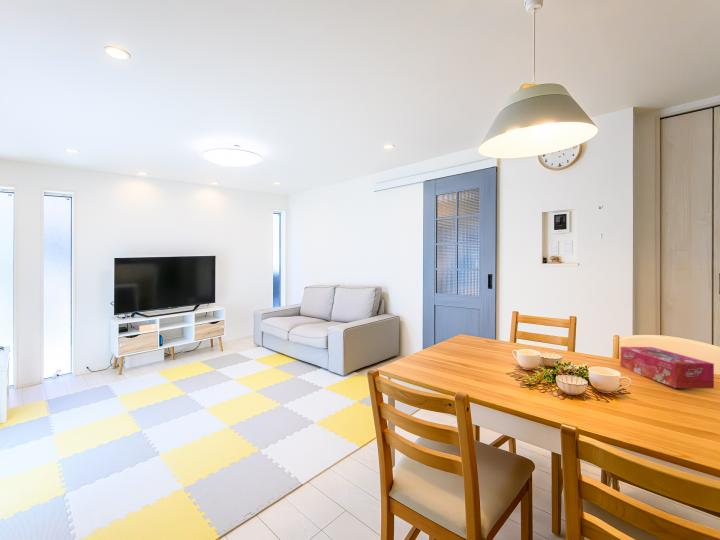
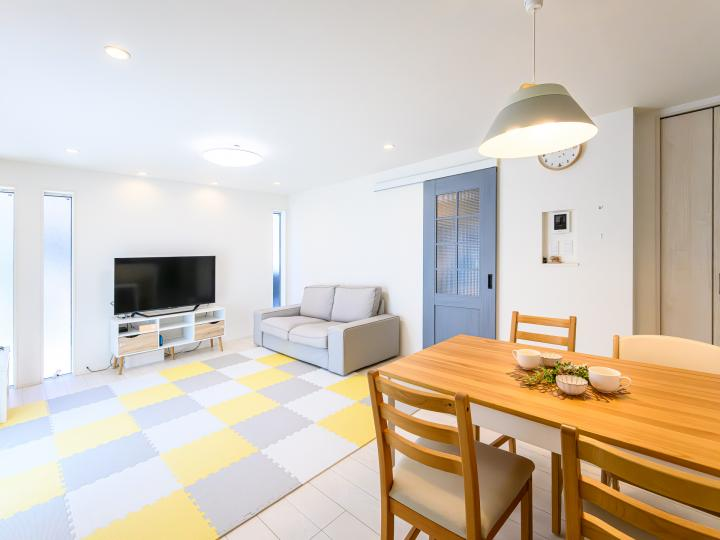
- tissue box (662, 365)
